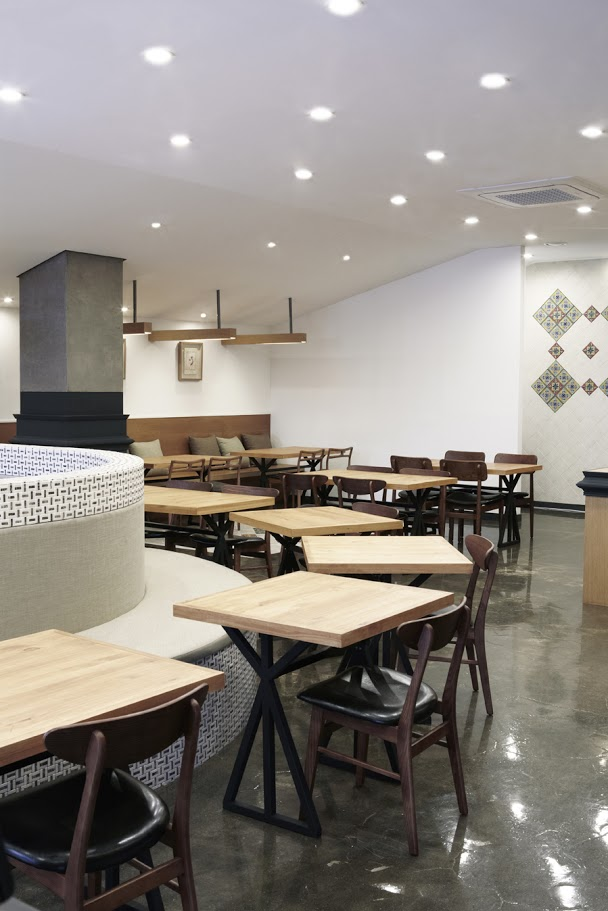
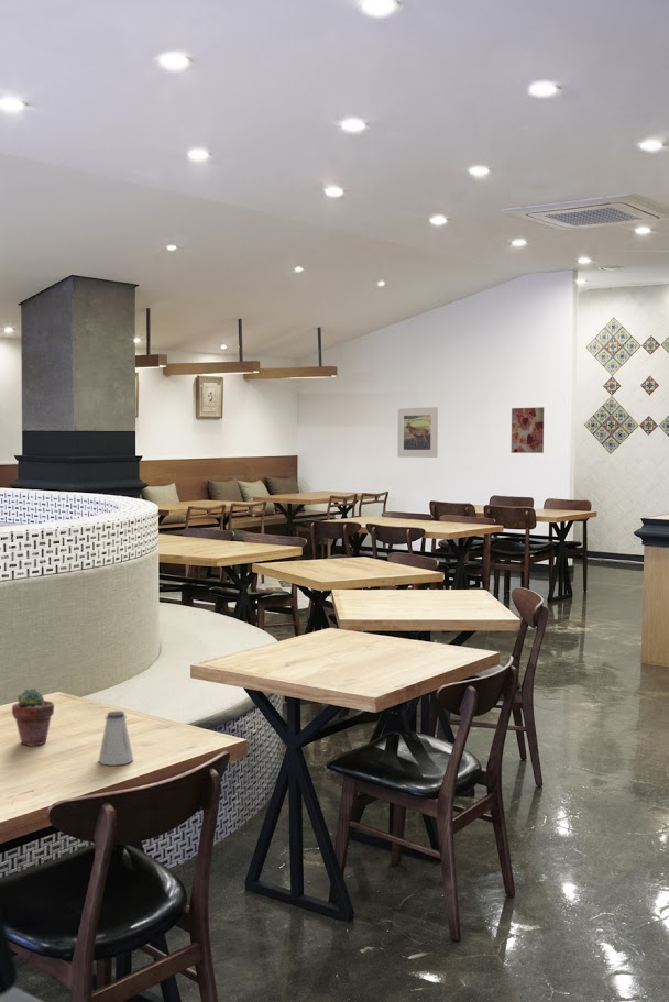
+ potted succulent (33, 715)
+ wall art (527, 430)
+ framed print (417, 432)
+ saltshaker (116, 736)
